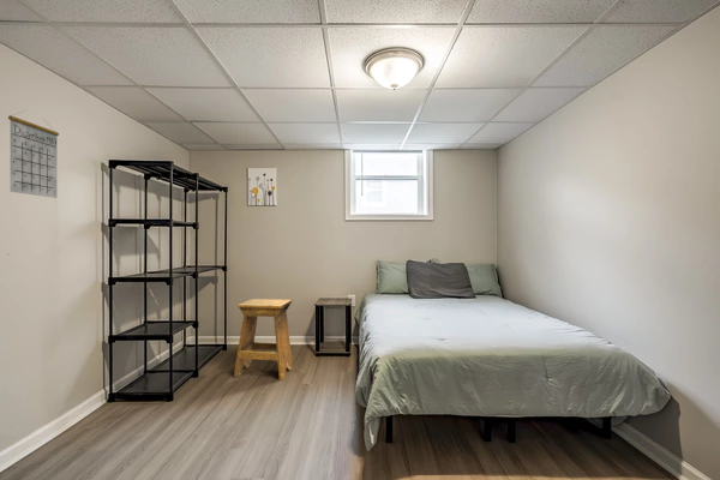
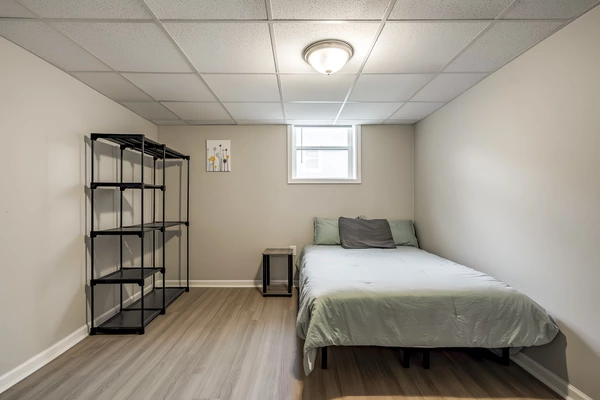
- calendar (35, 151)
- stool (264, 342)
